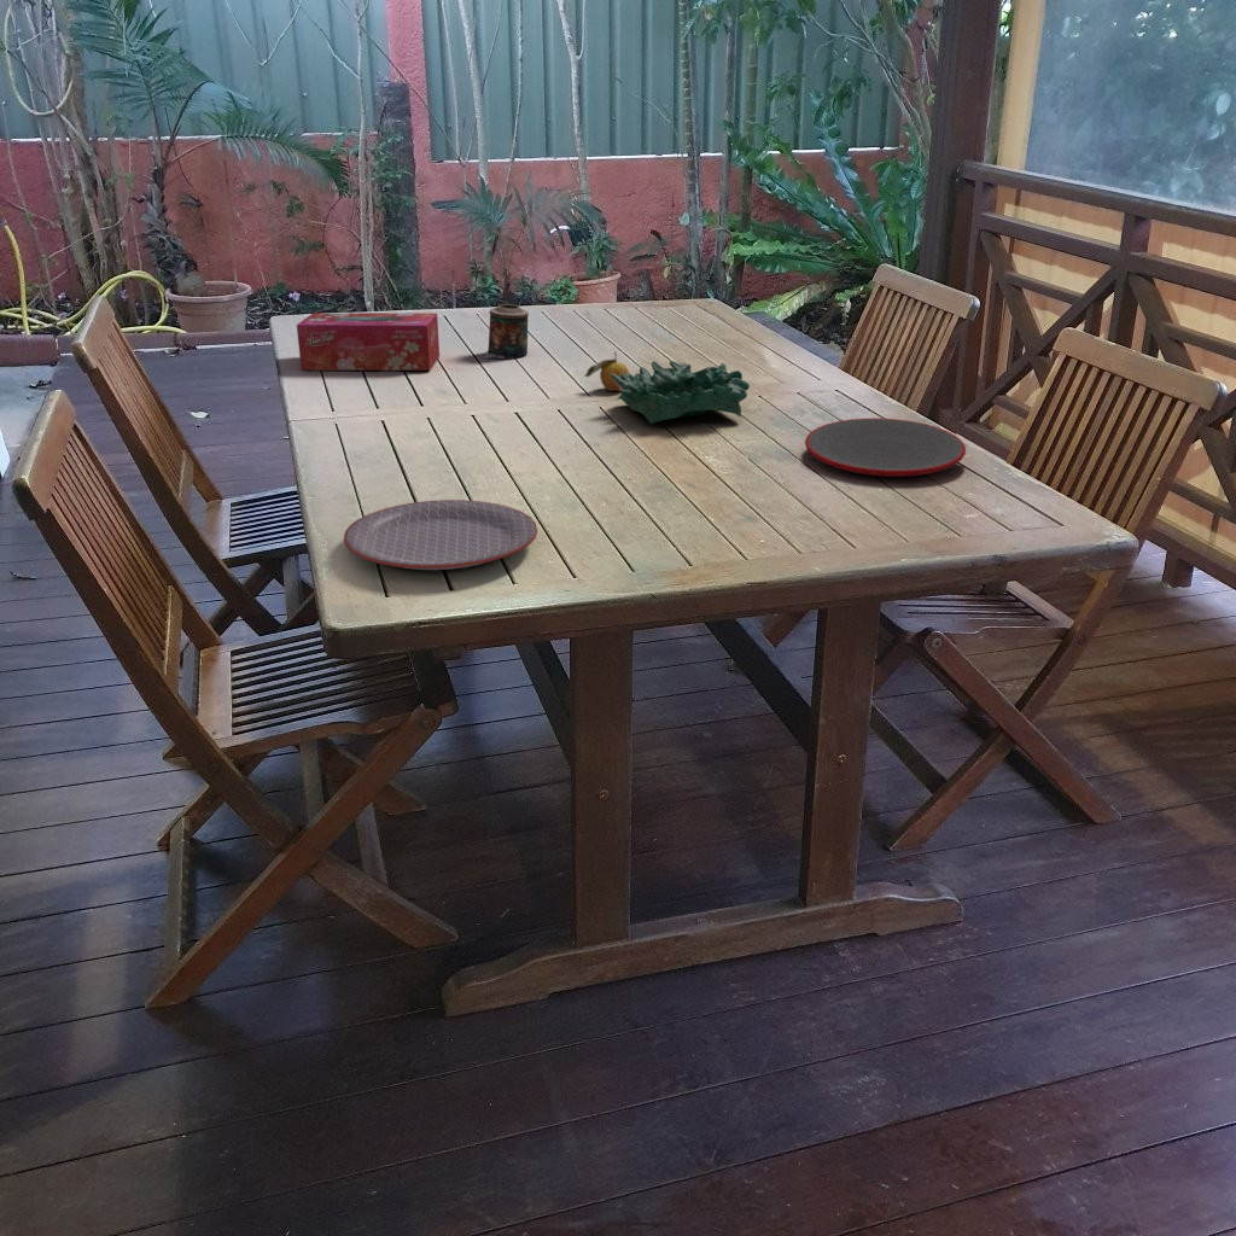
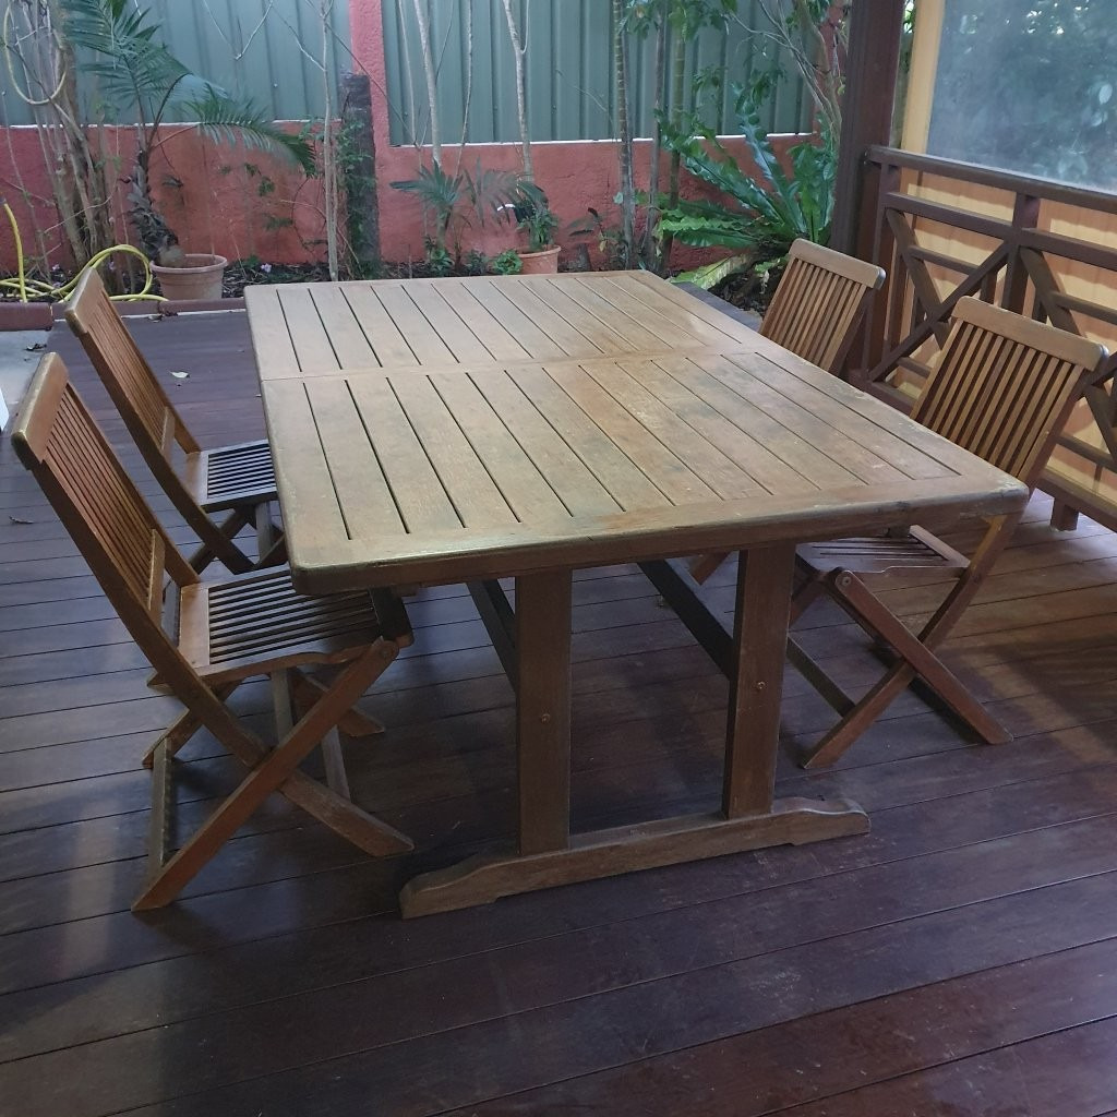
- candle (502, 330)
- plate (884, 448)
- fruit (606, 371)
- decorative bowl (677, 392)
- tissue box (369, 340)
- plate (441, 537)
